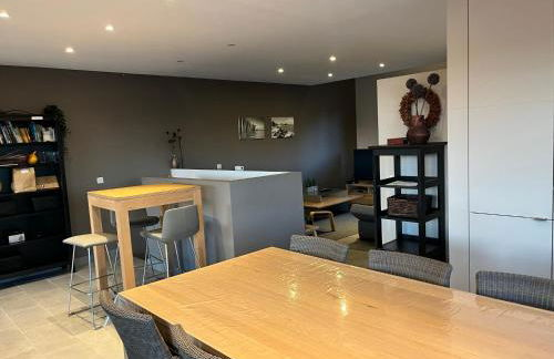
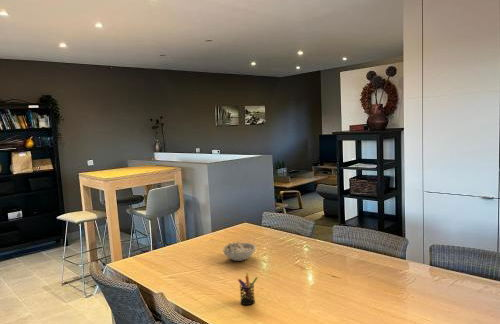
+ pen holder (248, 287)
+ bowl (239, 251)
